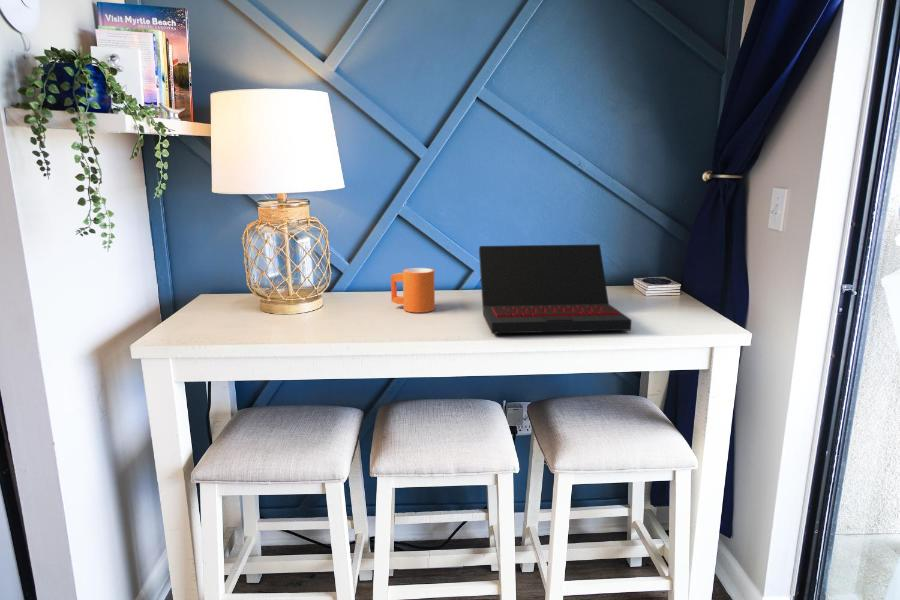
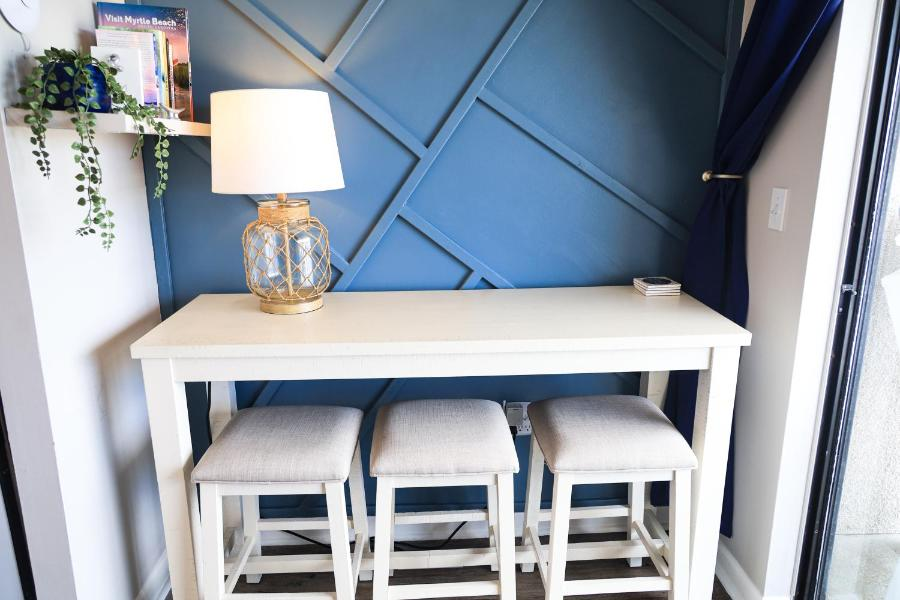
- laptop (549, 284)
- mug (413, 289)
